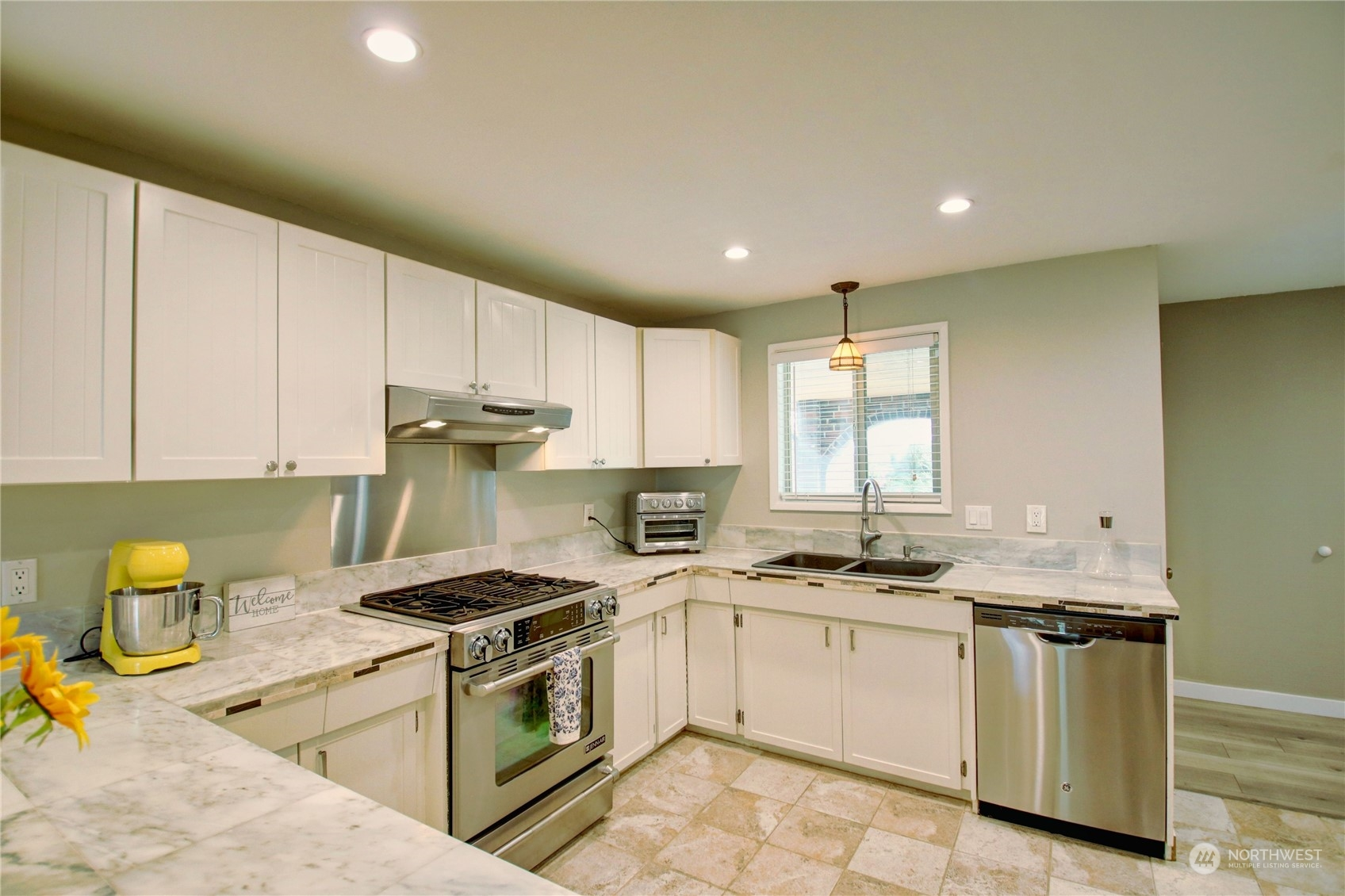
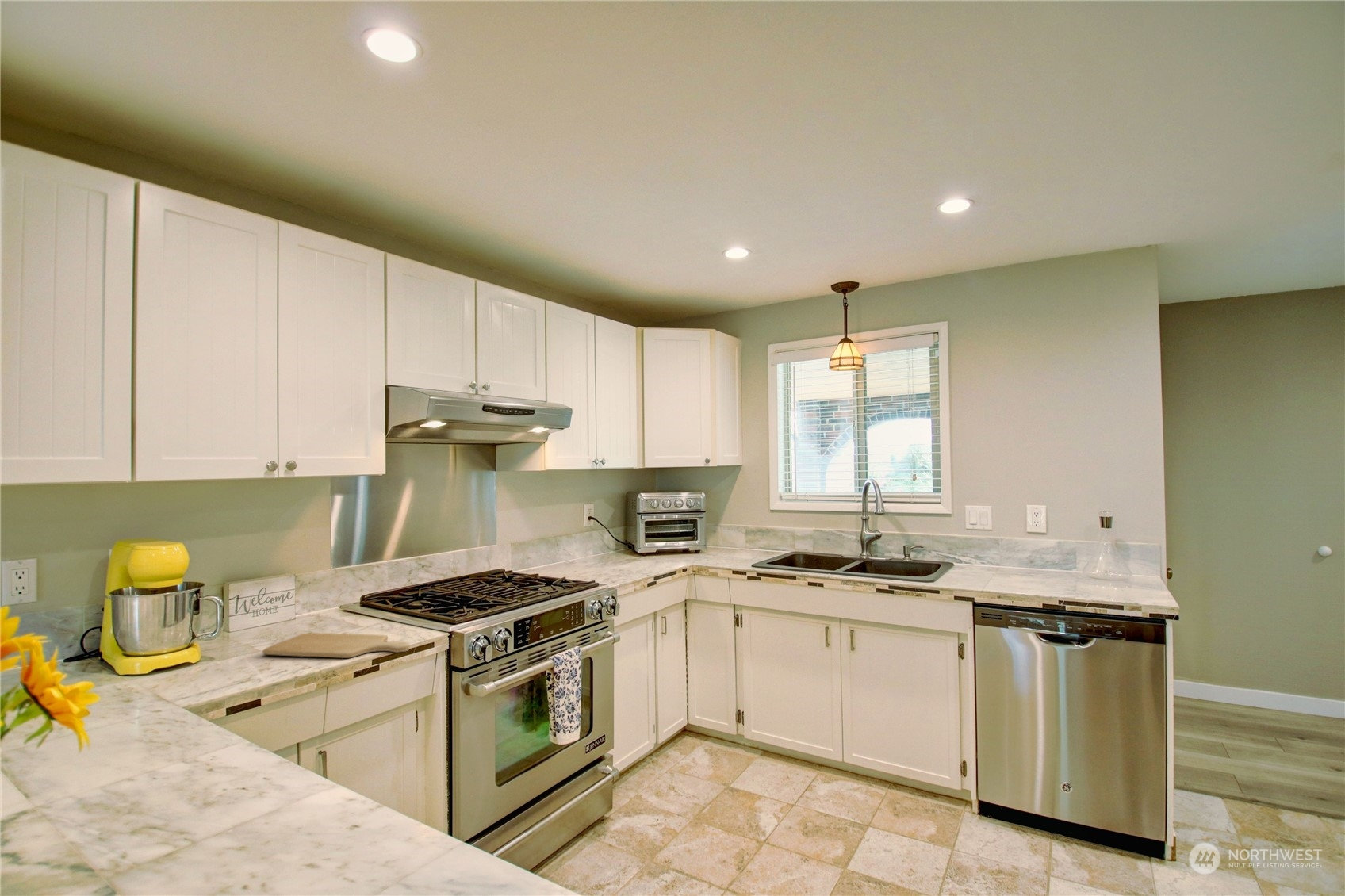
+ chopping board (345, 645)
